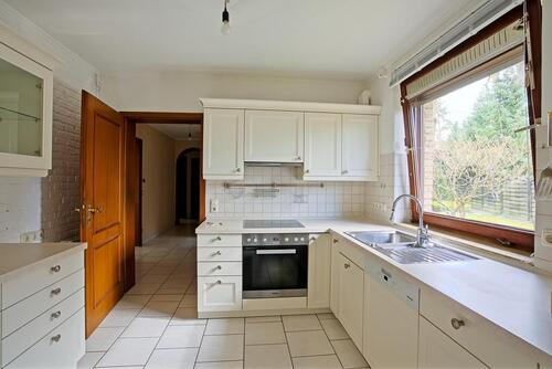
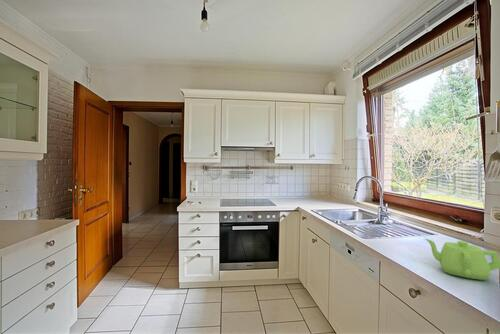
+ teapot (462, 256)
